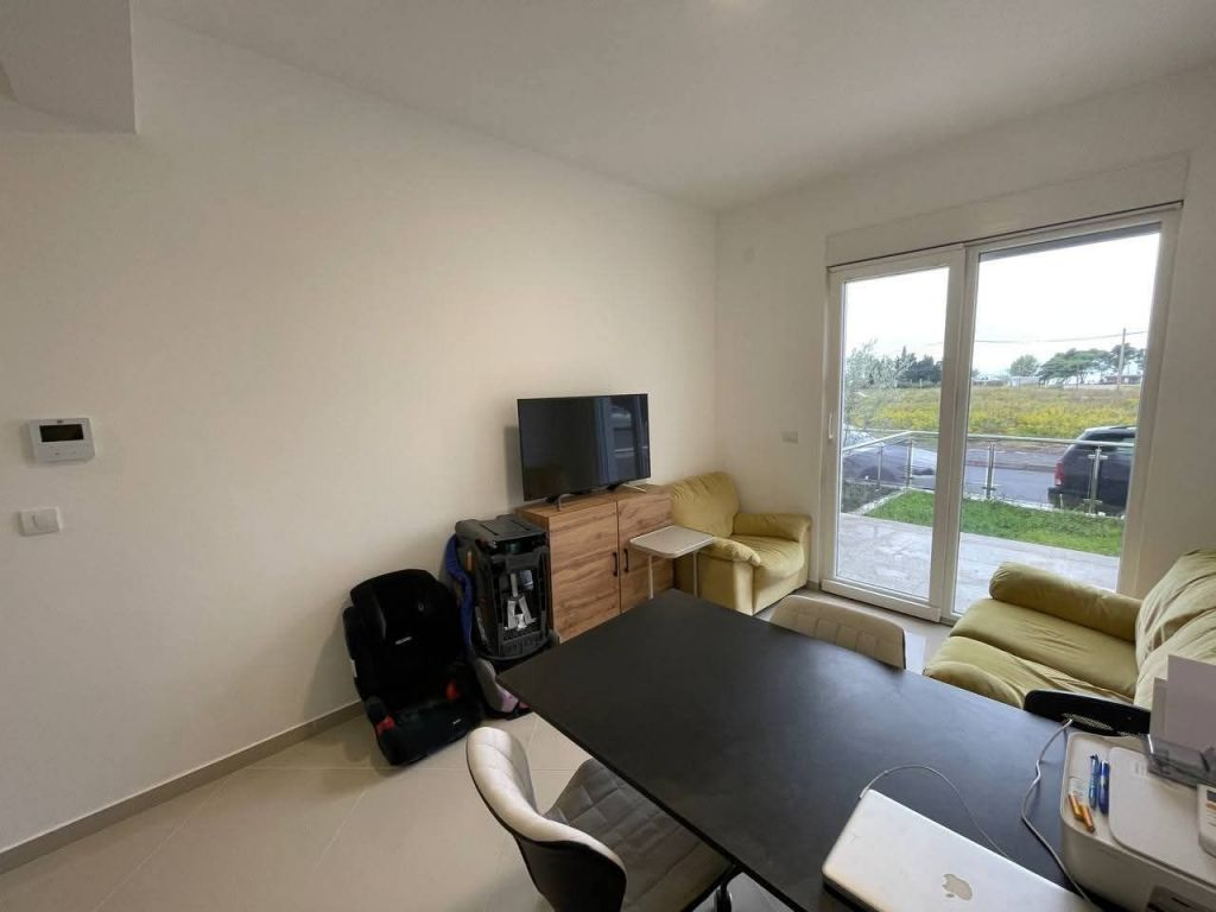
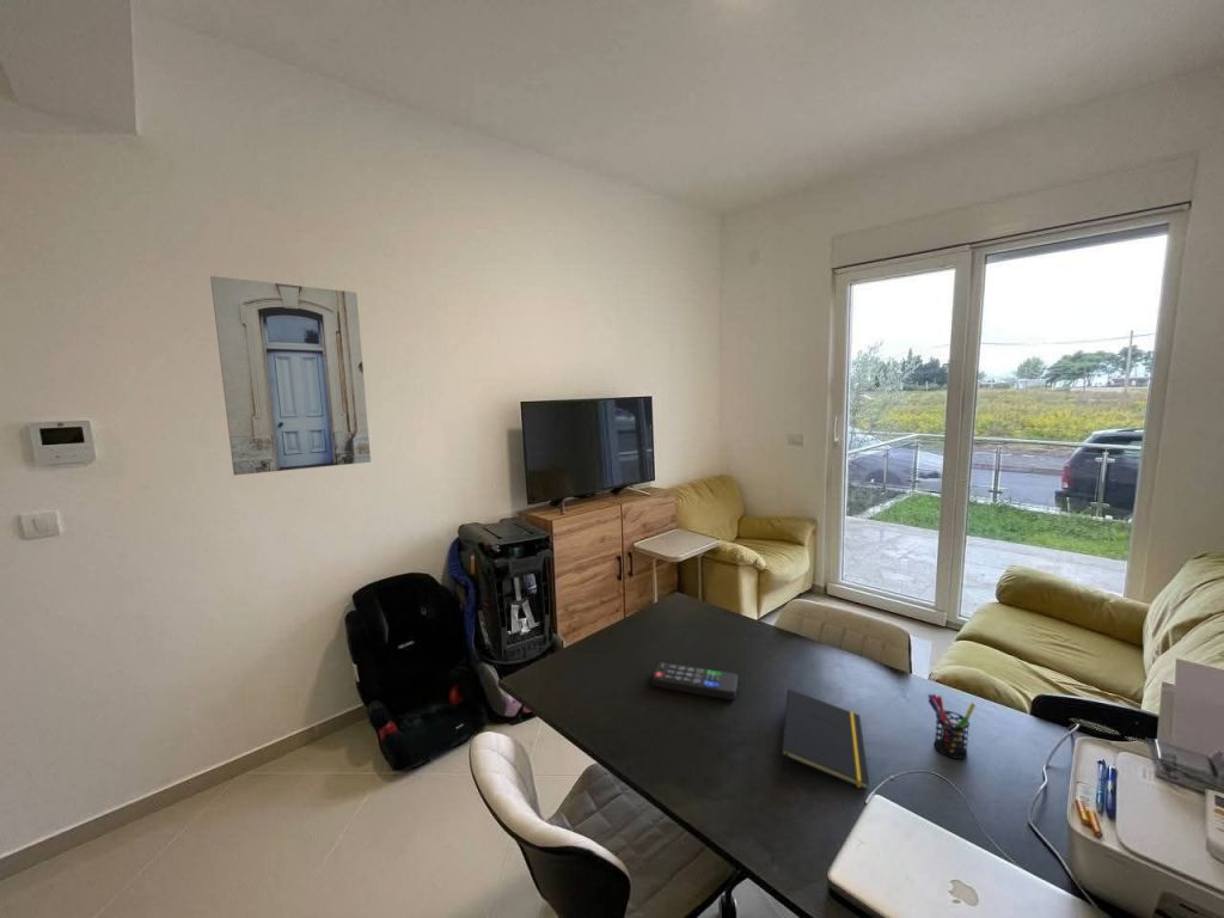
+ notepad (822, 733)
+ wall art (298, 378)
+ remote control (694, 679)
+ pen holder (951, 724)
